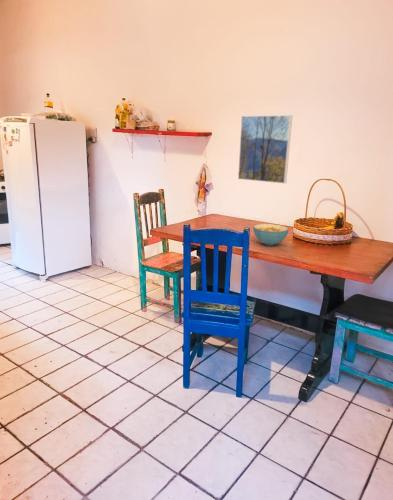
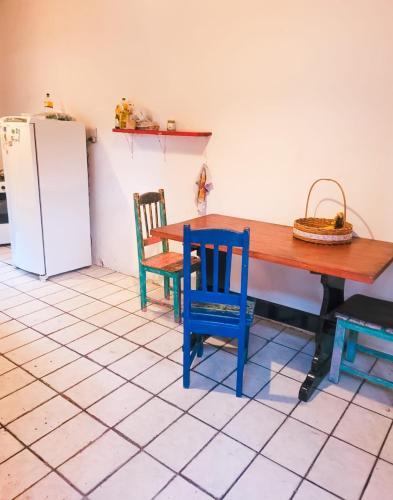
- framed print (263, 149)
- cereal bowl (270, 235)
